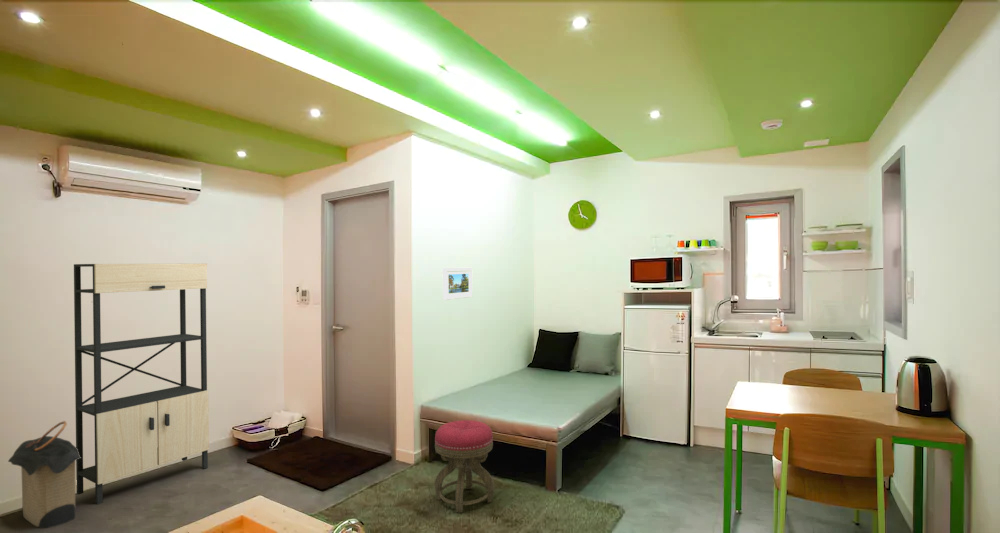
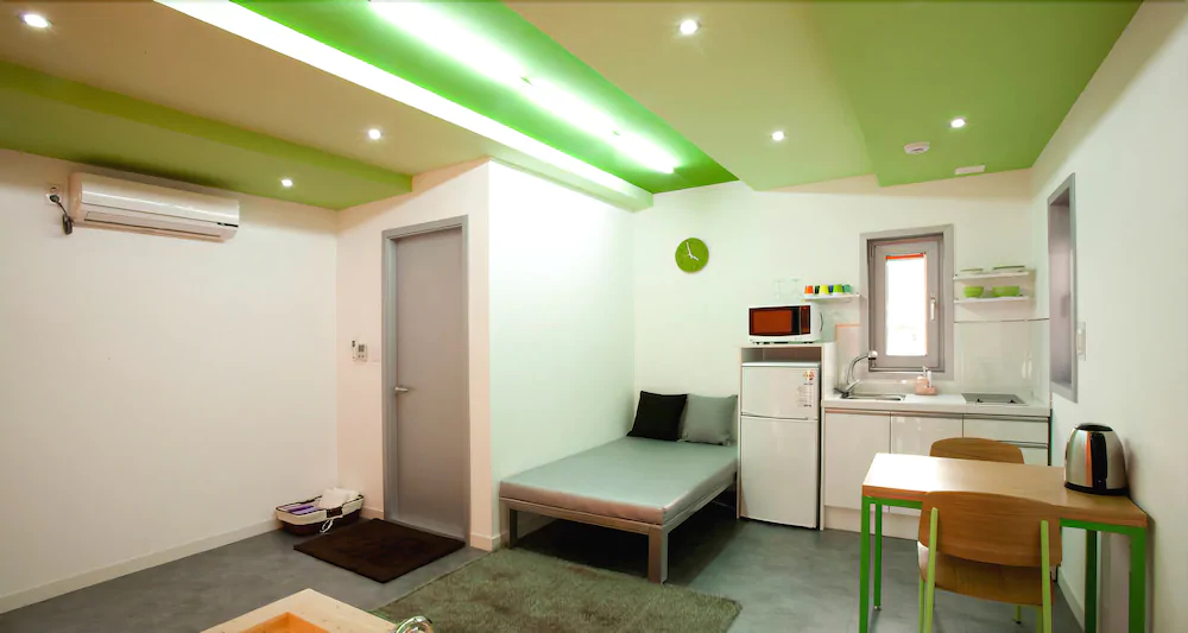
- shelving unit (146, 372)
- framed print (458, 283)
- stool (464, 463)
- laundry hamper (45, 469)
